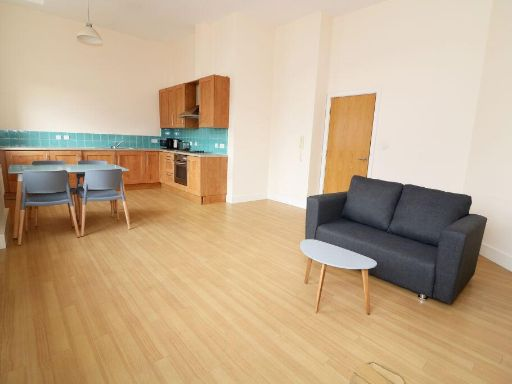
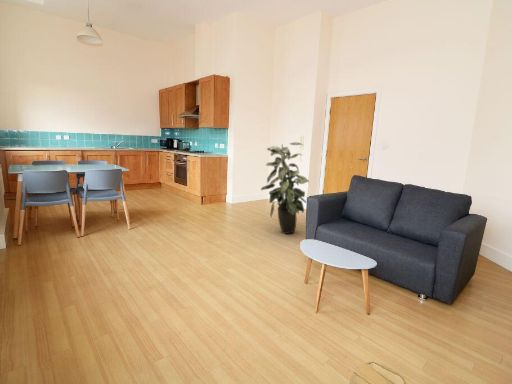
+ indoor plant (287, 188)
